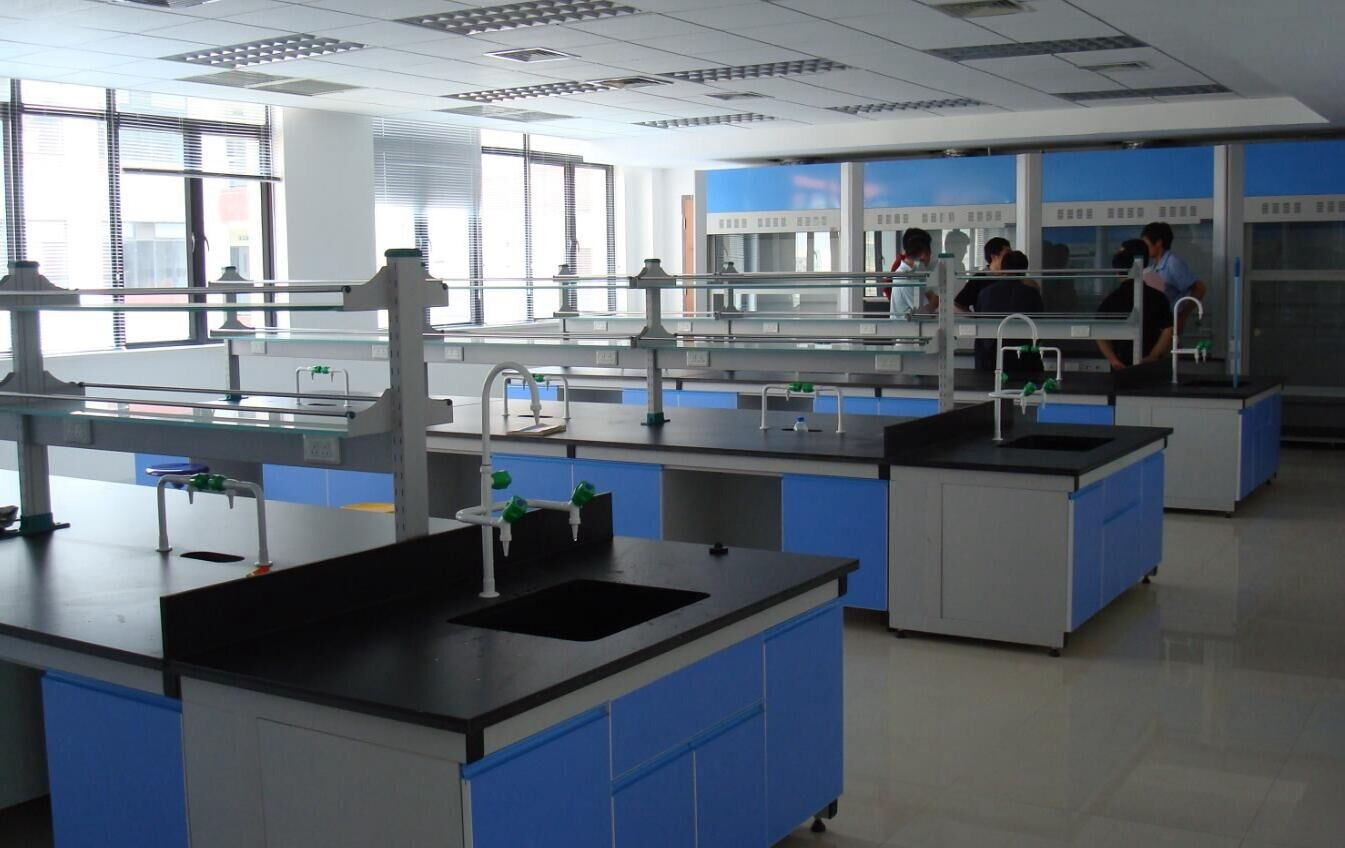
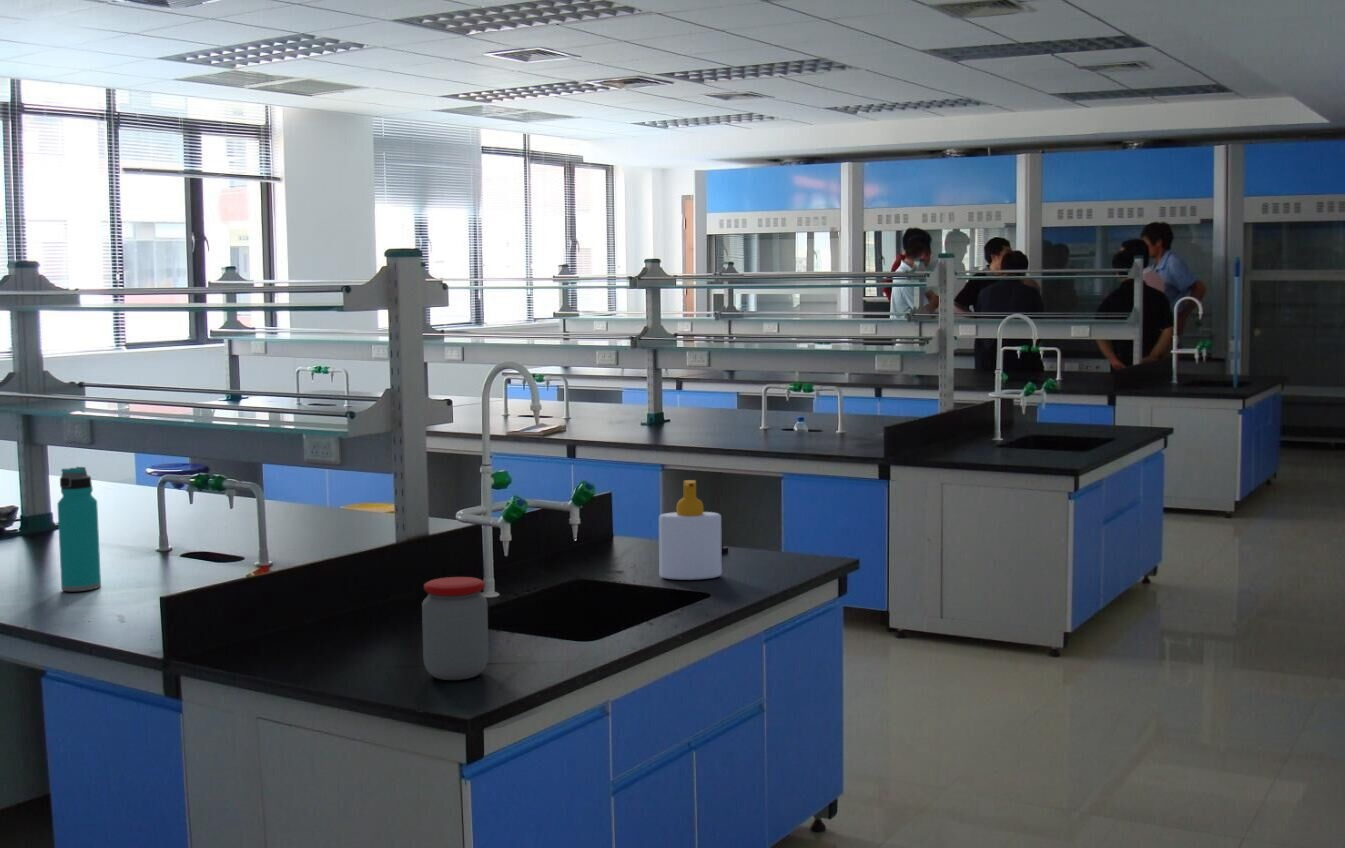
+ soap bottle (690, 528)
+ water bottle (78, 527)
+ jar (455, 627)
